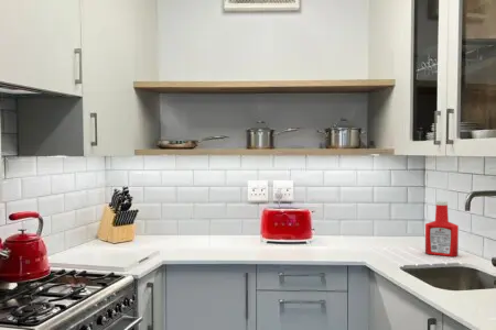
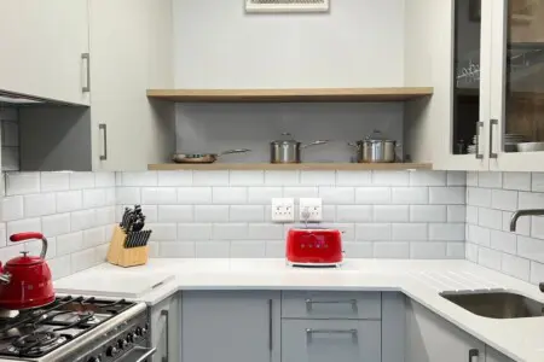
- soap bottle (441, 228)
